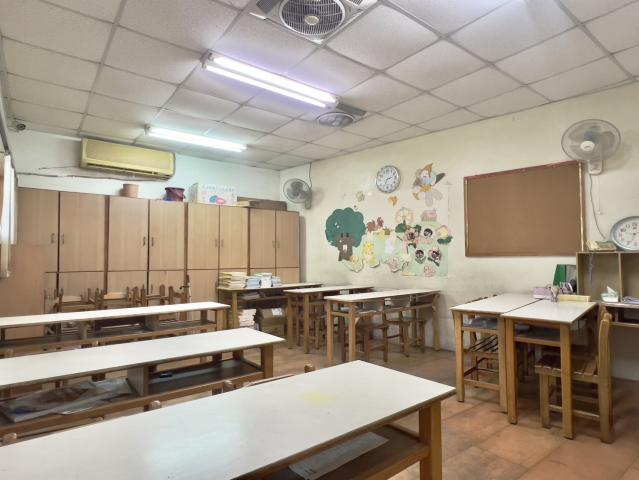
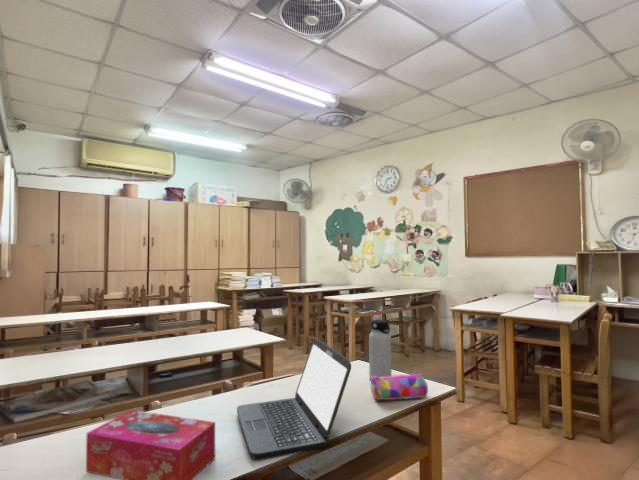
+ tissue box (152, 446)
+ water bottle (380, 350)
+ laptop (296, 390)
+ pencil case (398, 386)
